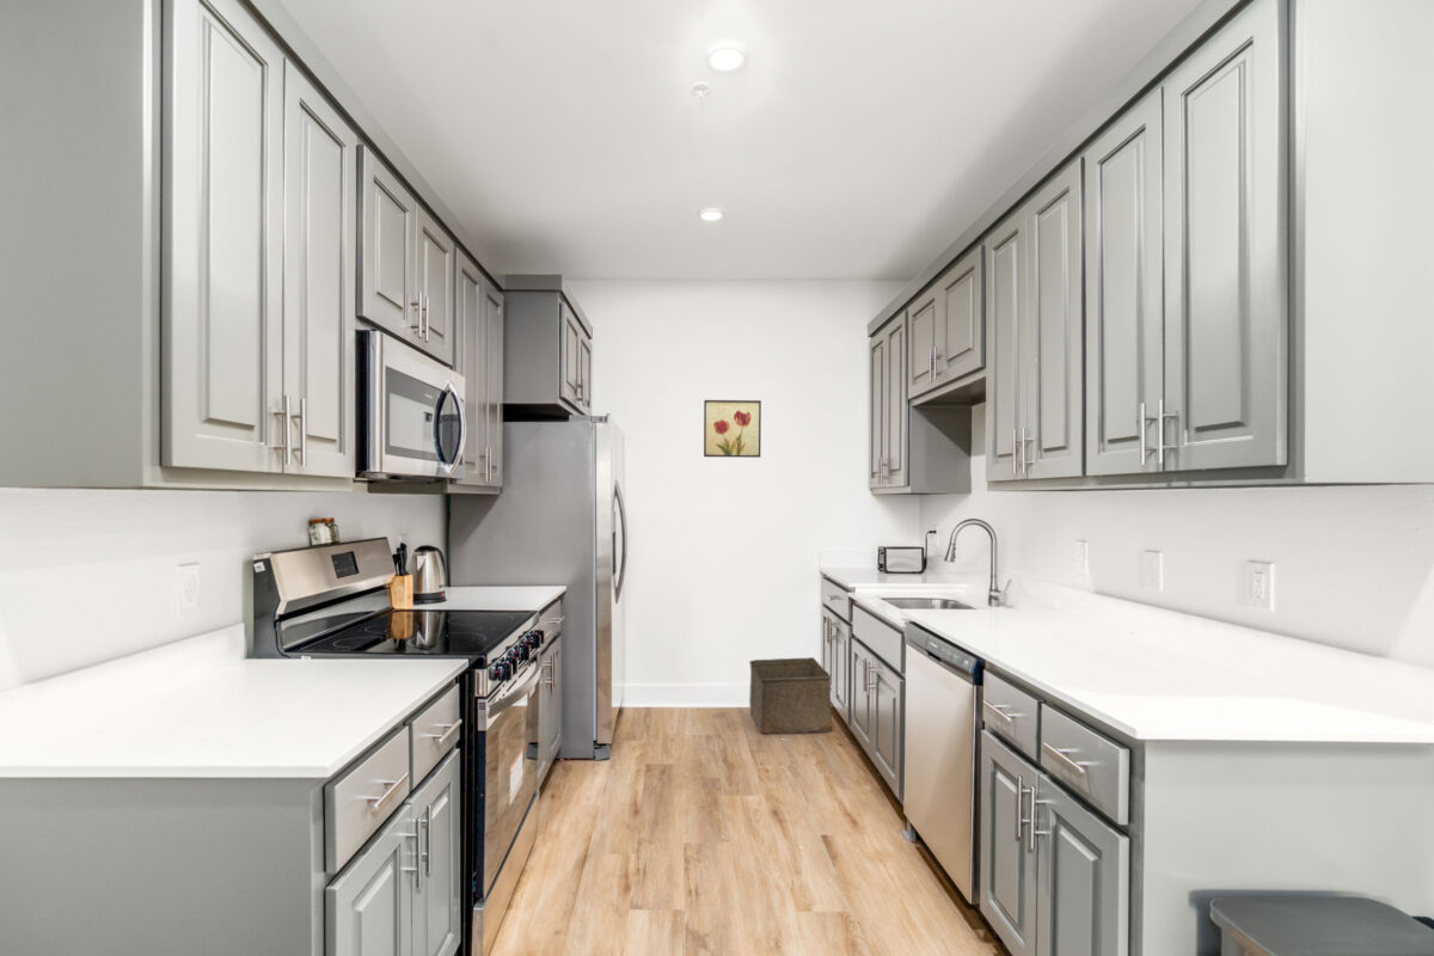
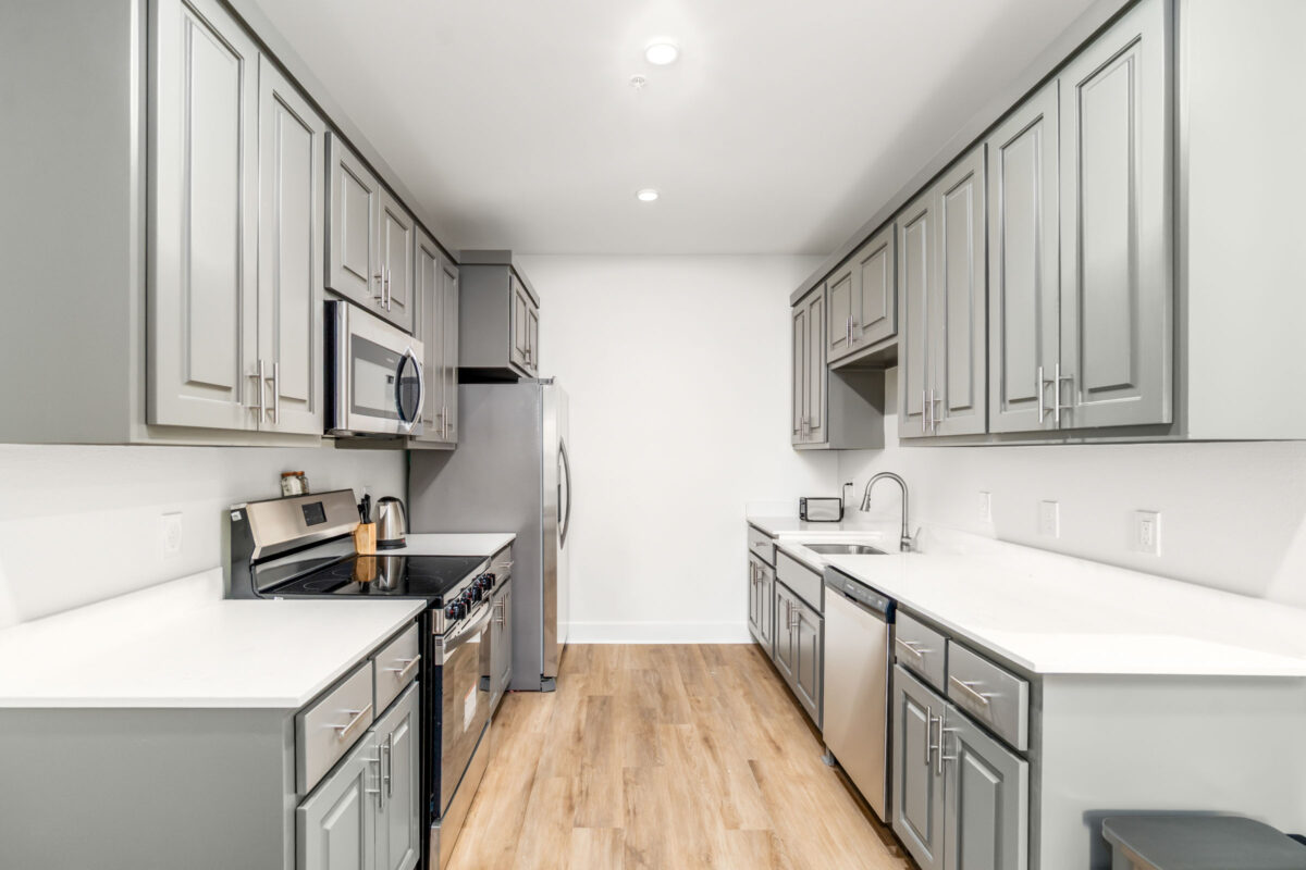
- storage bin (789, 694)
- wall art (731, 428)
